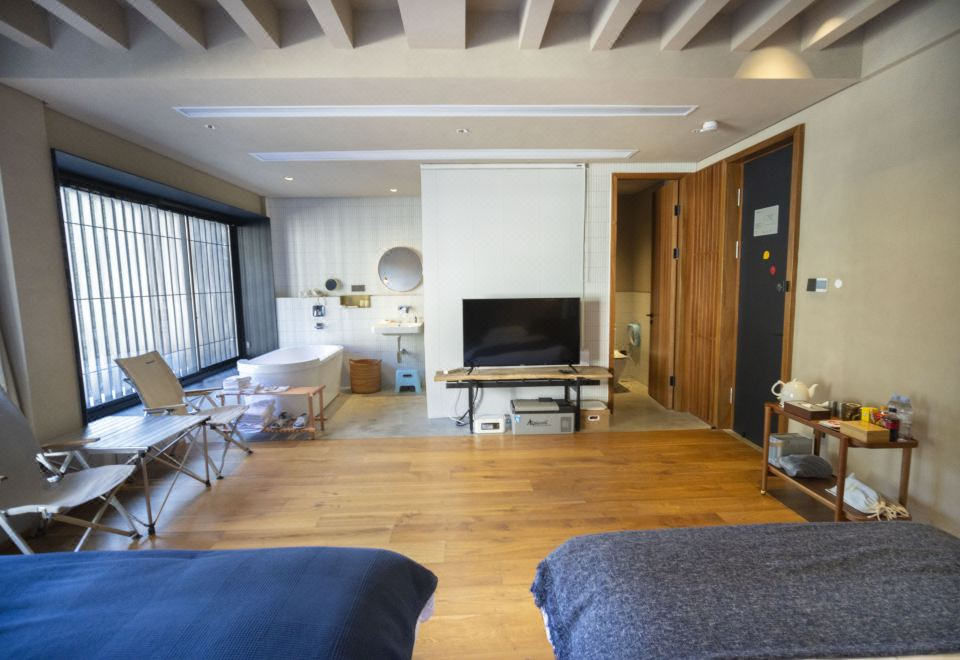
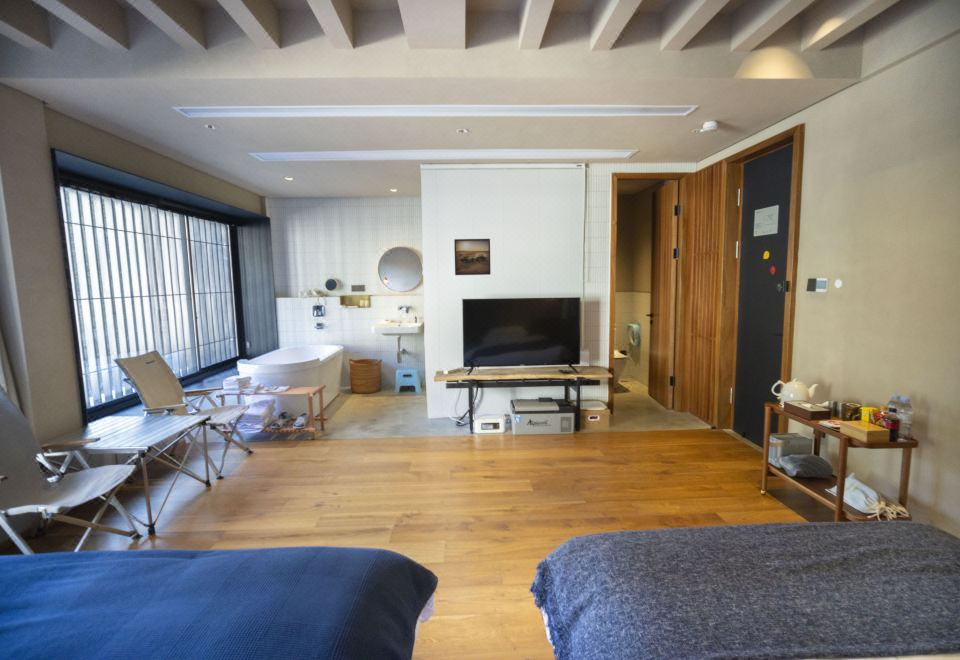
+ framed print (472, 257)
